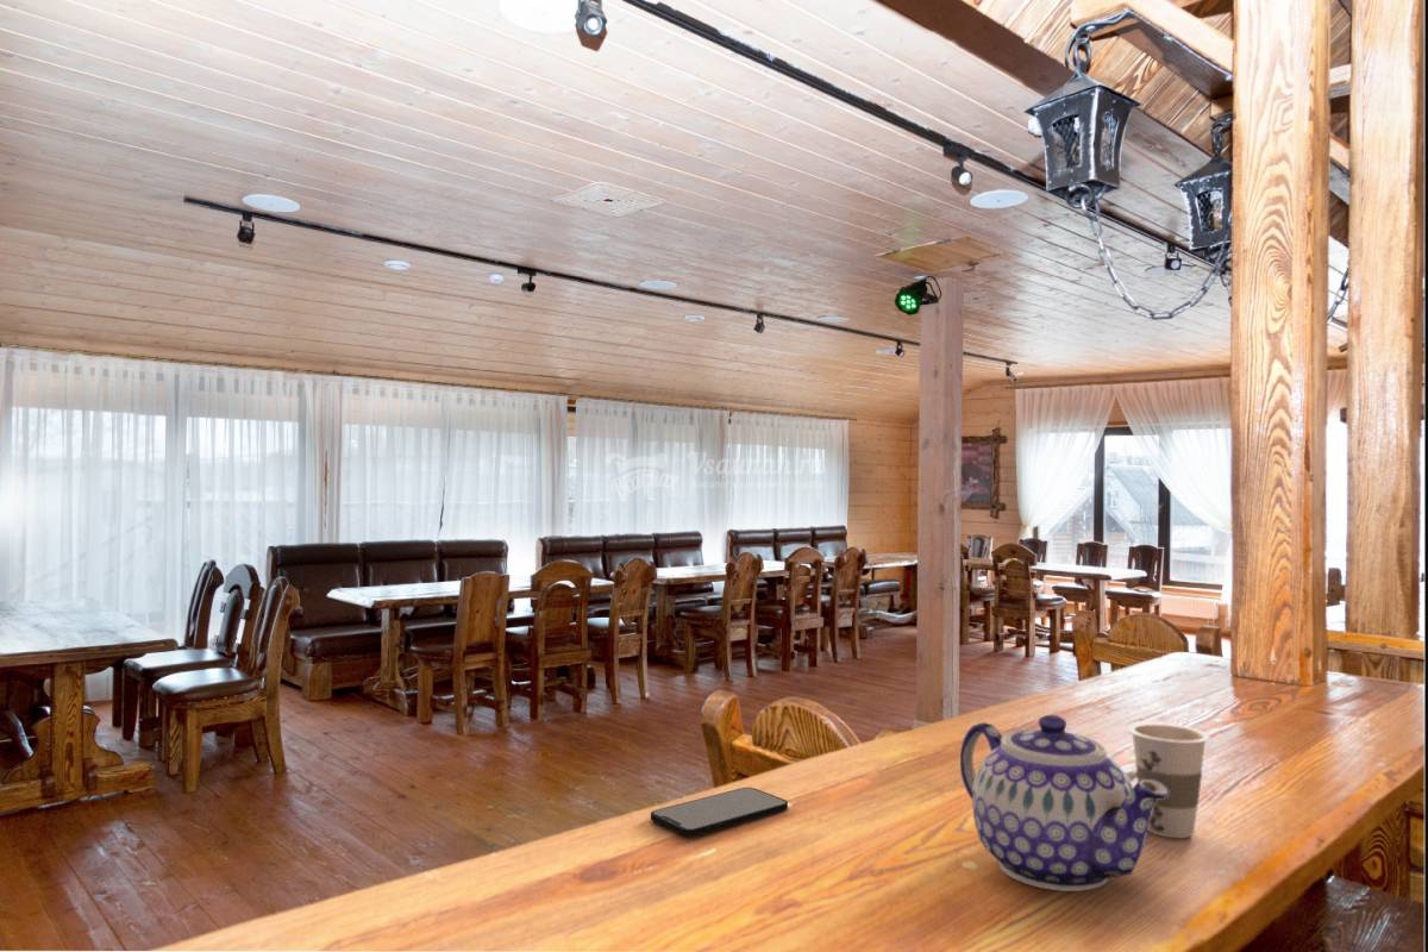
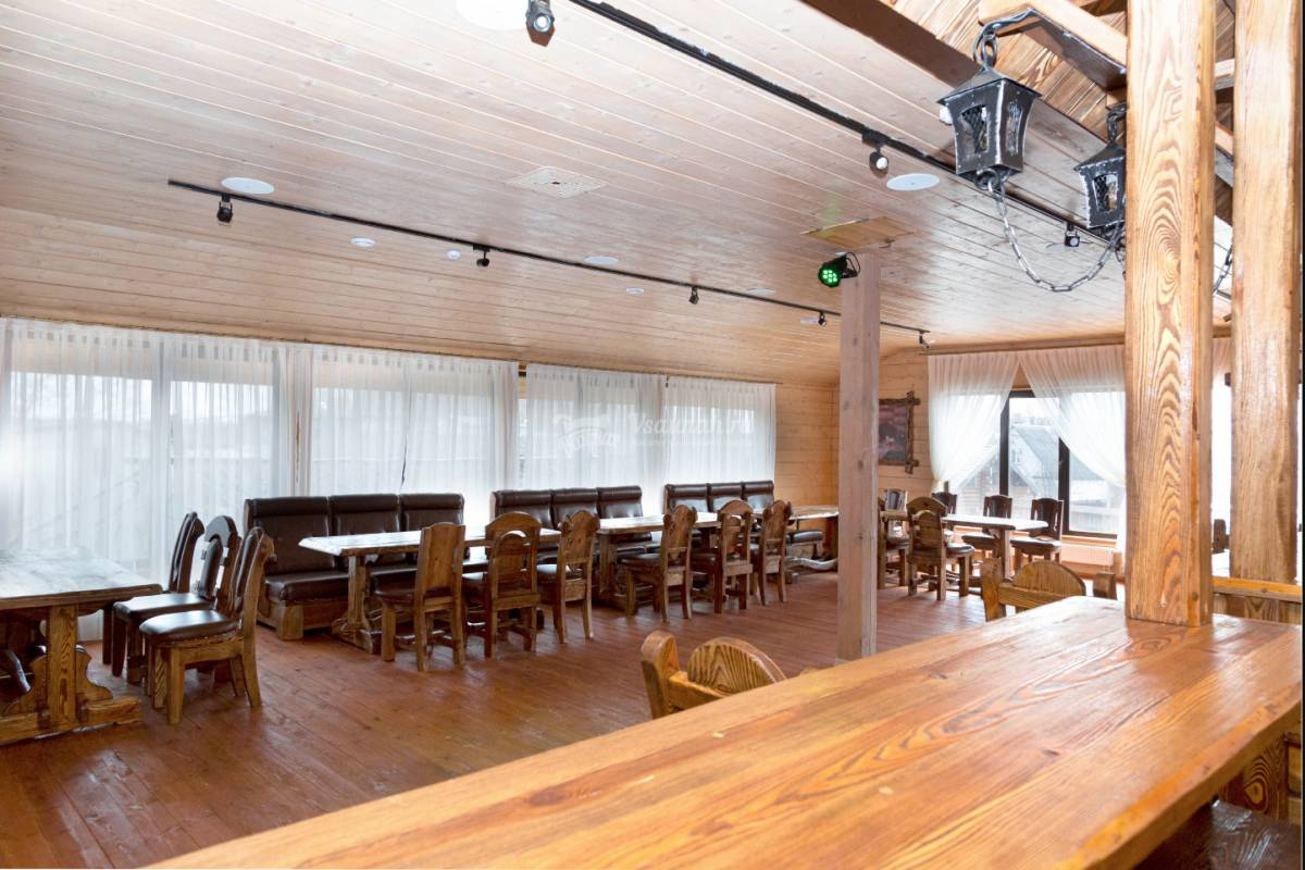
- teapot (1053, 793)
- cup (1144, 775)
- smartphone (720, 809)
